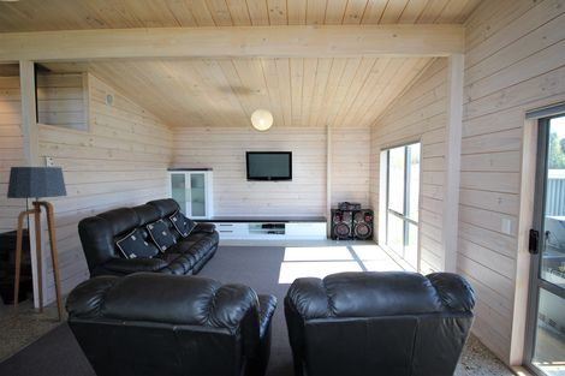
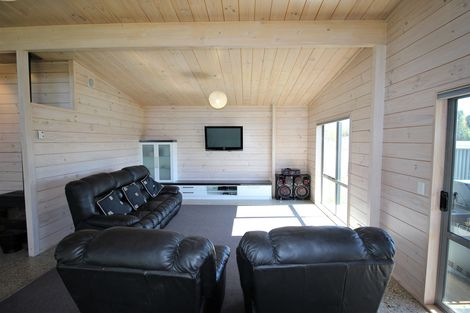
- floor lamp (40, 244)
